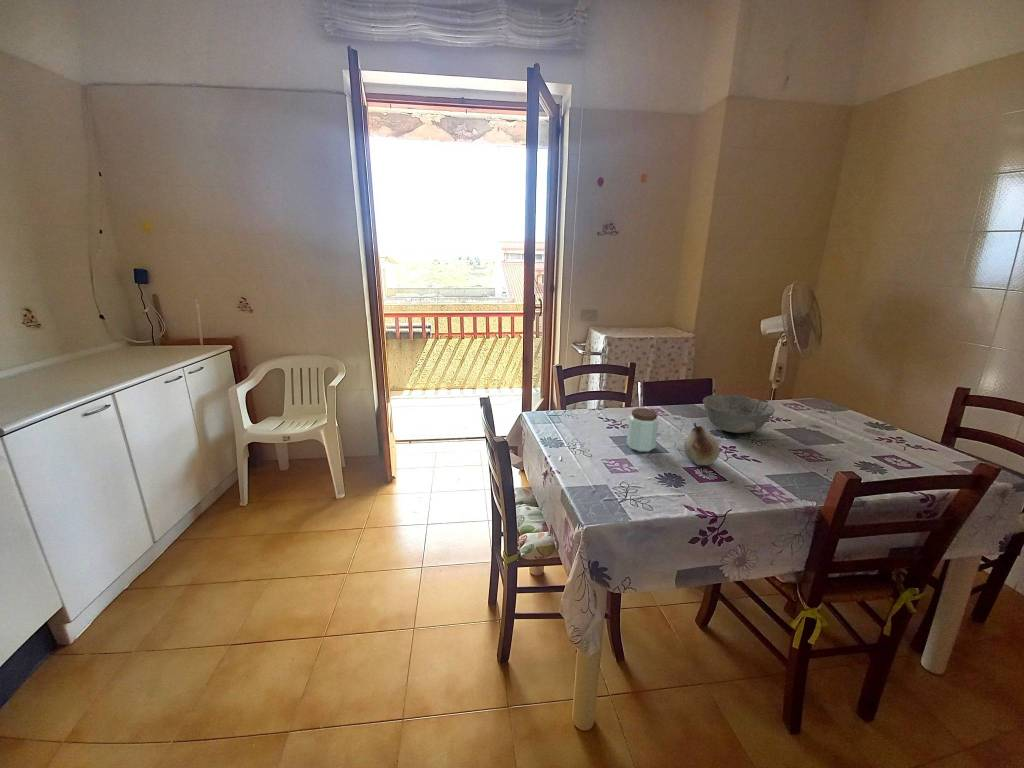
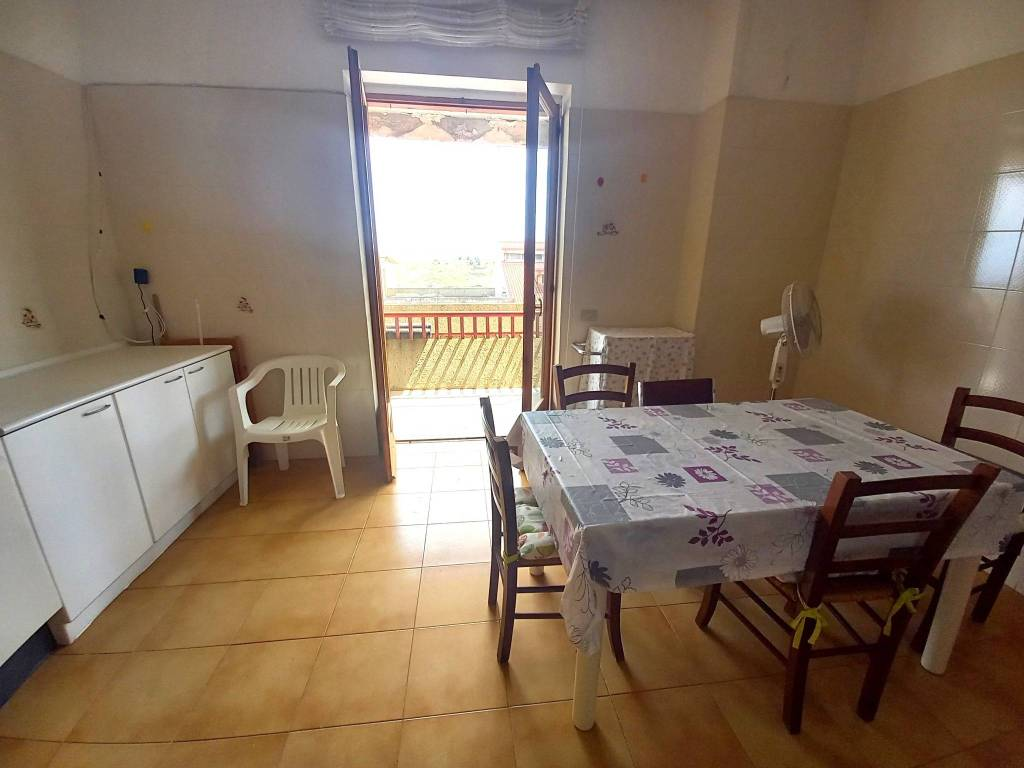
- fruit (702, 443)
- peanut butter (642, 429)
- bowl (735, 416)
